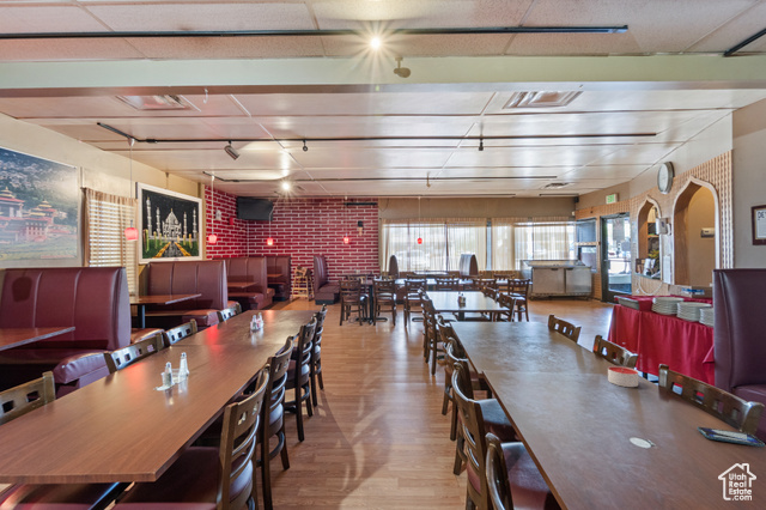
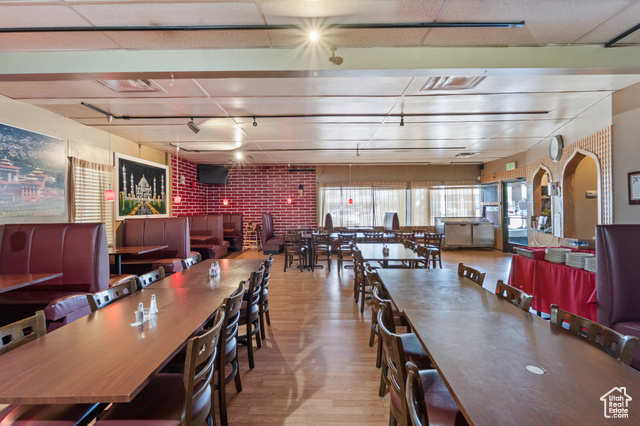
- candle (622, 375)
- smartphone (729, 436)
